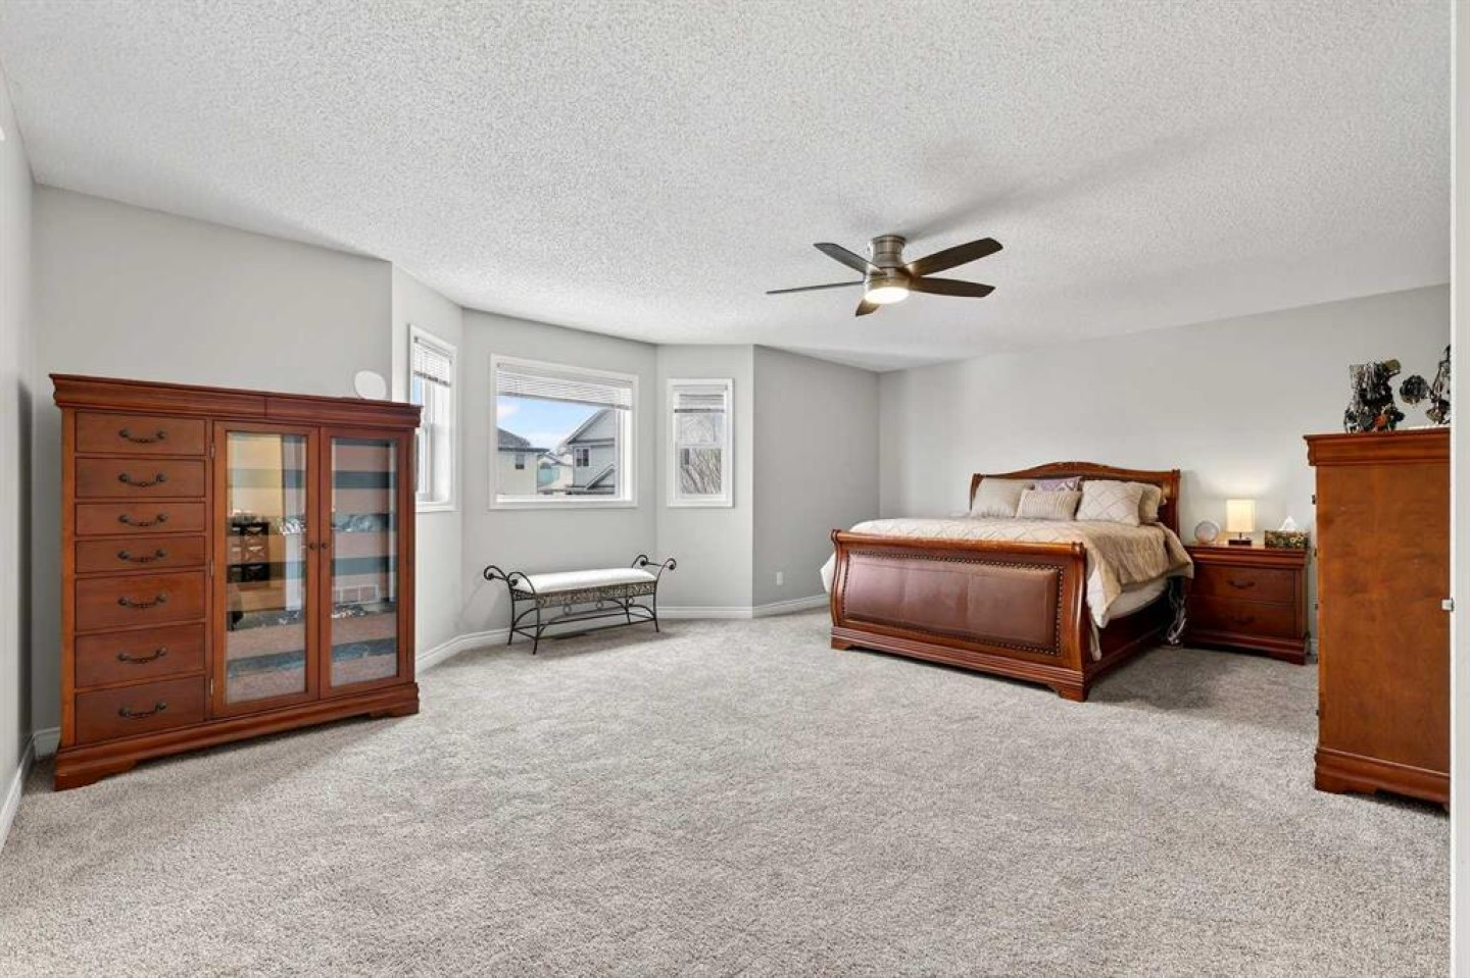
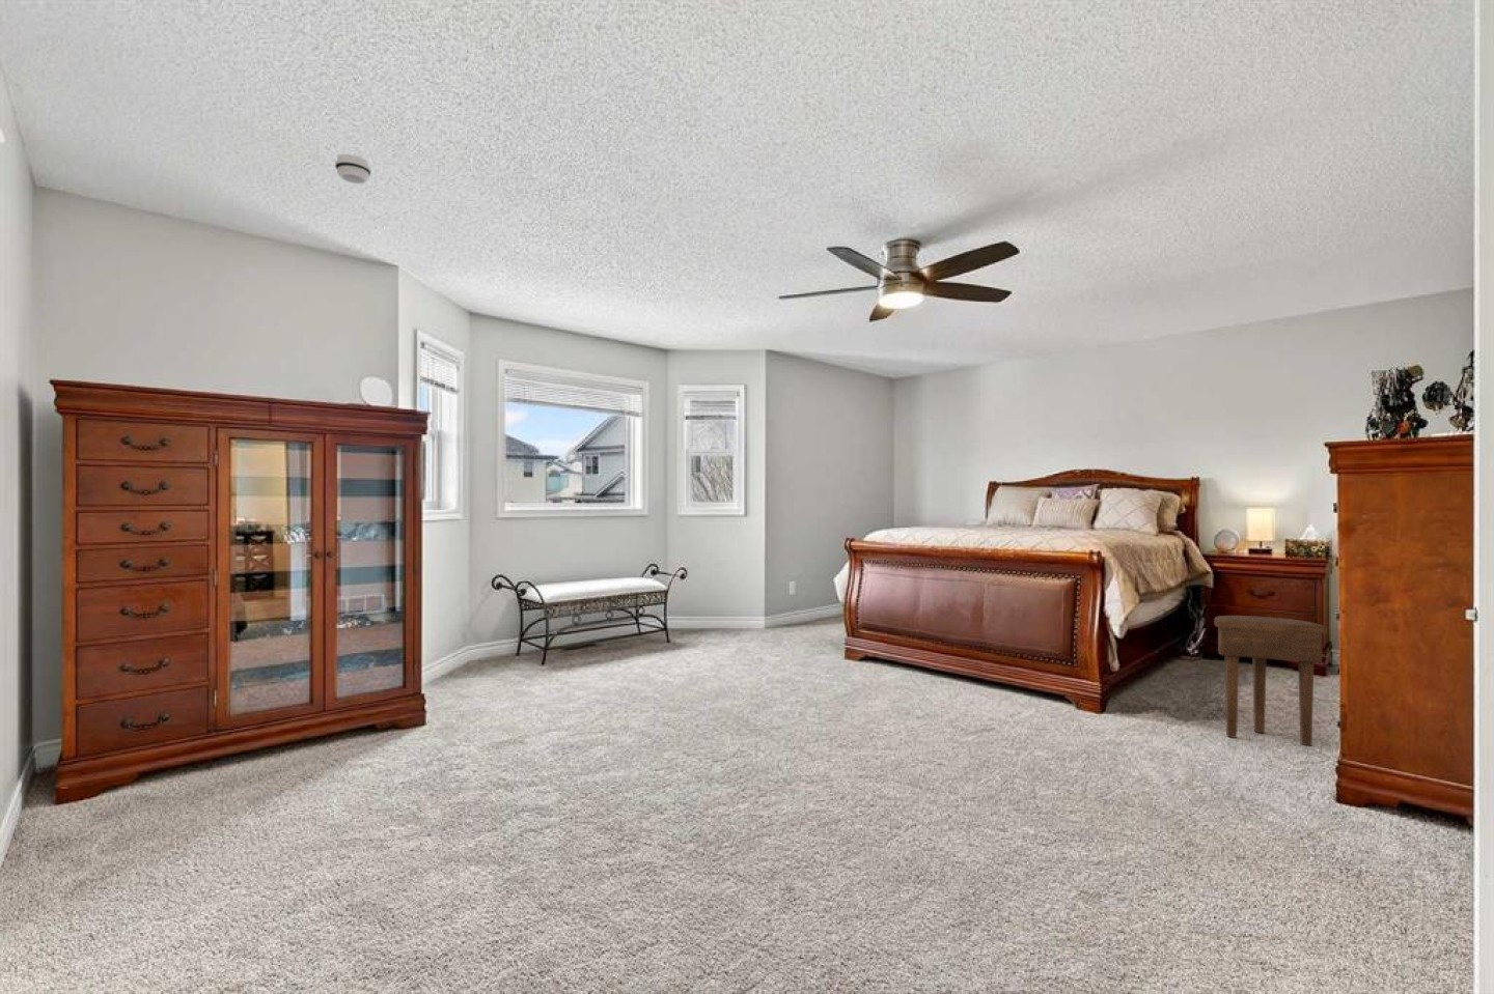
+ side table (1264, 680)
+ smoke detector (353, 169)
